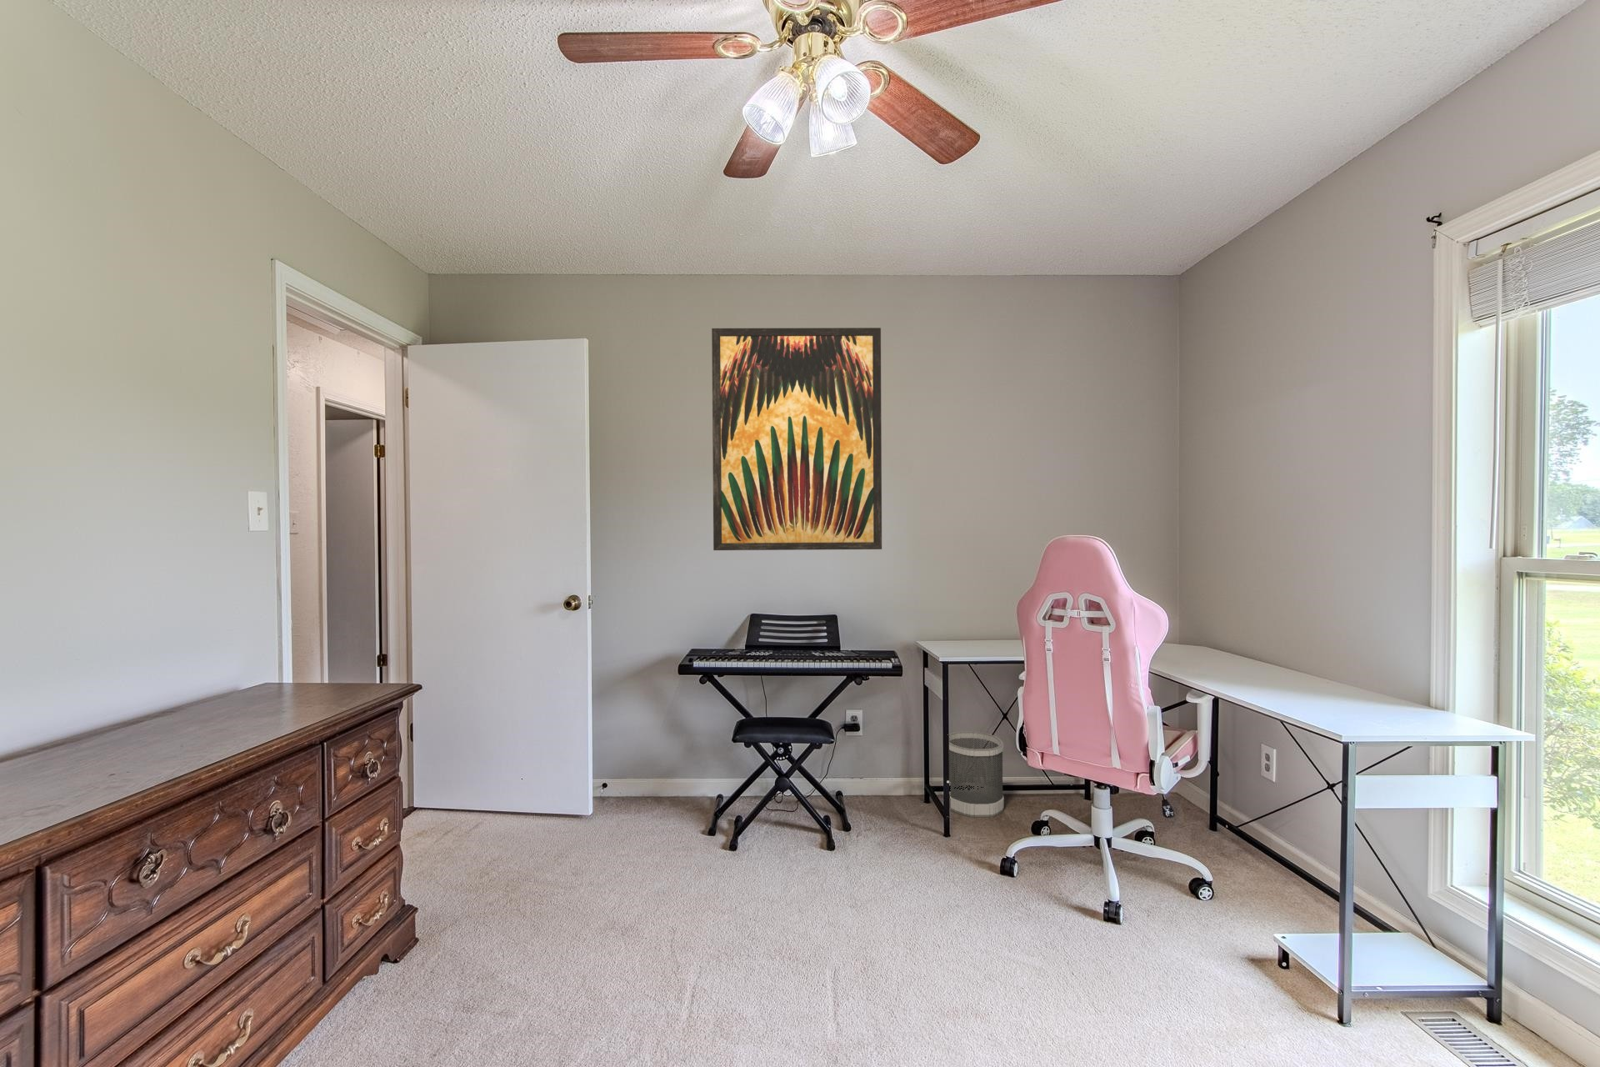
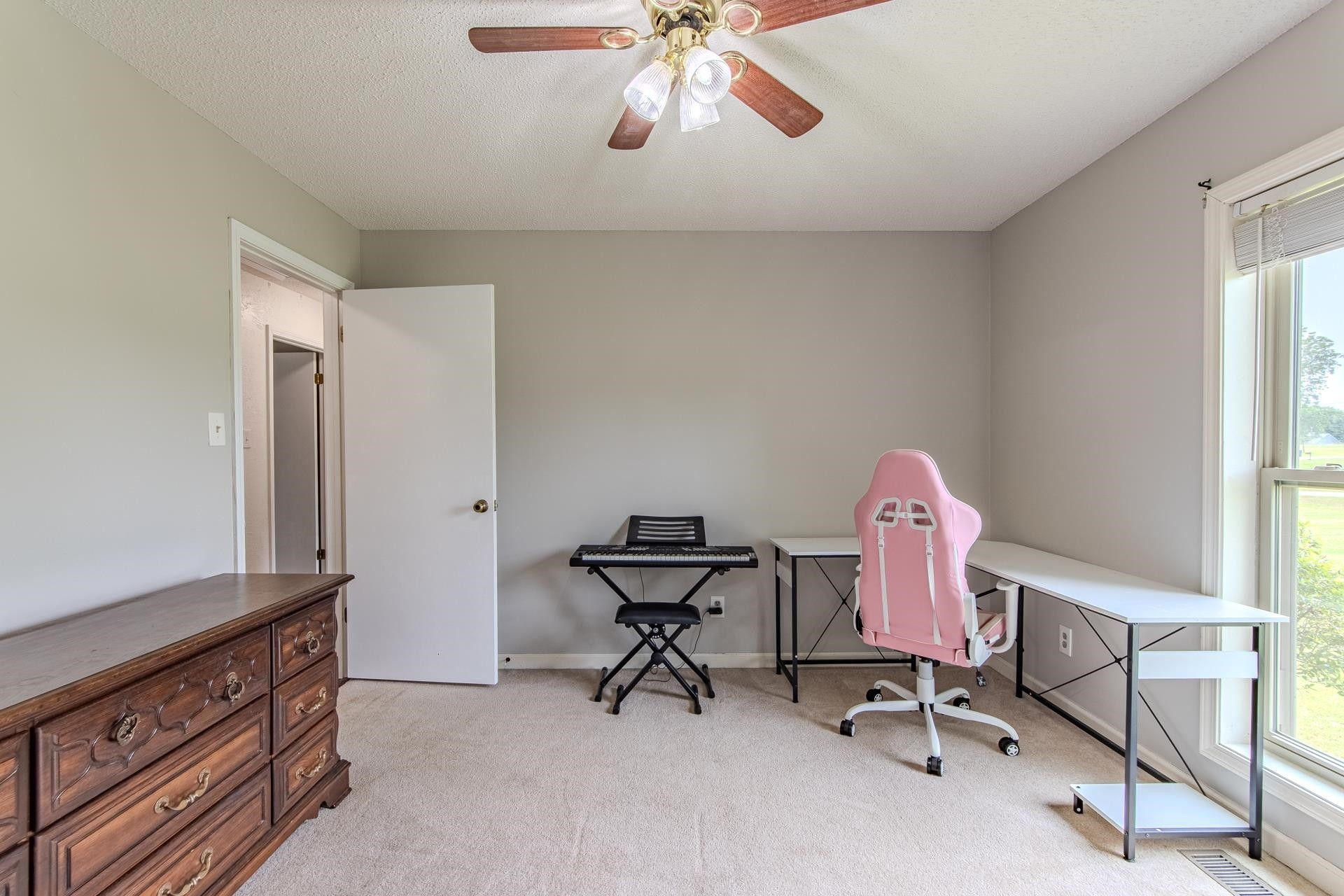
- wastebasket (974, 772)
- wall art (796, 439)
